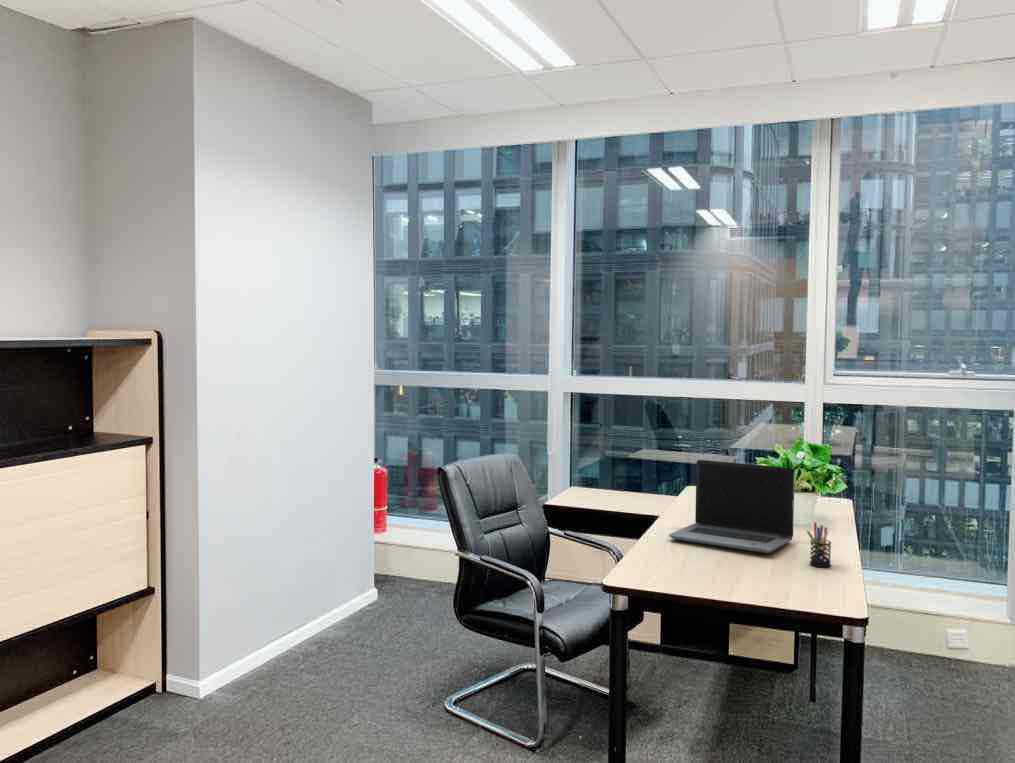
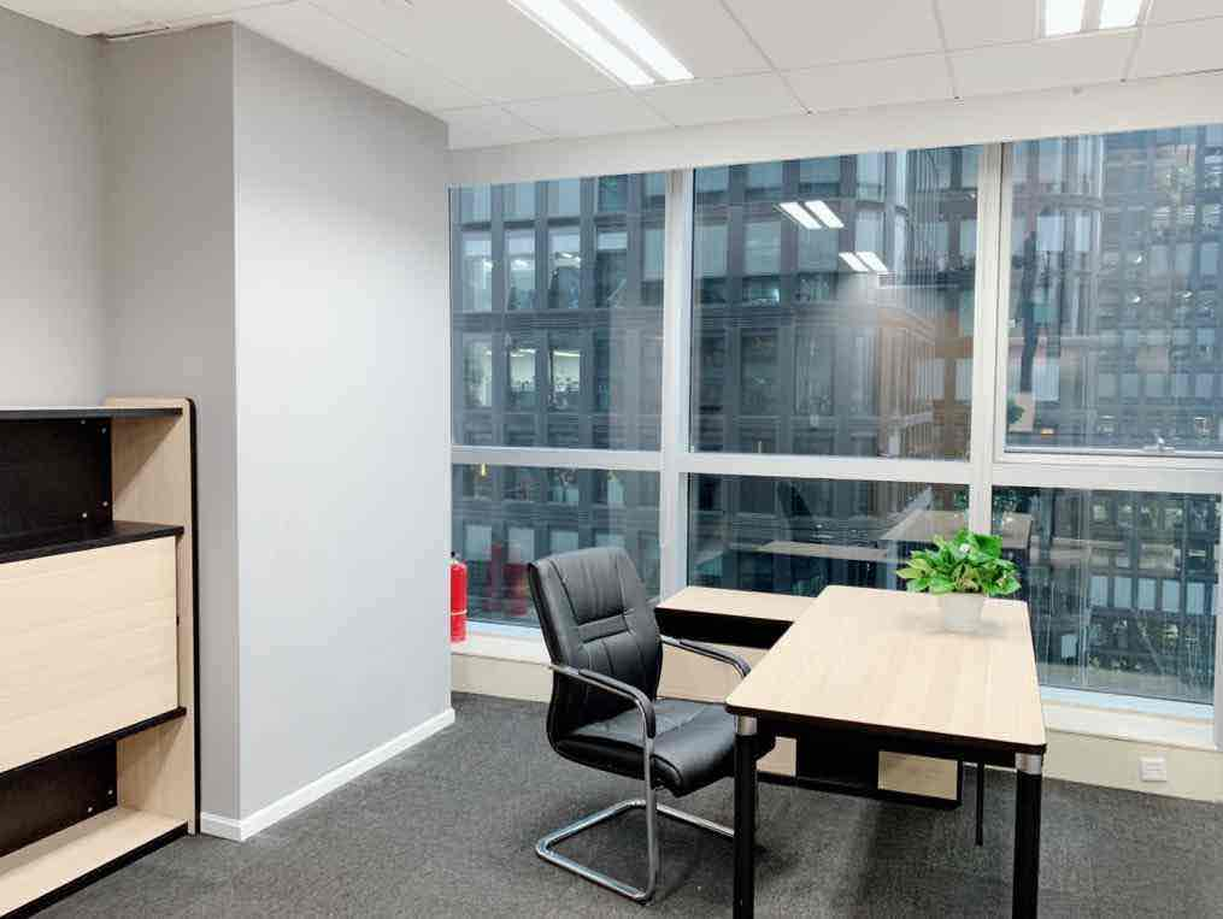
- laptop computer (731, 504)
- pen holder (817, 544)
